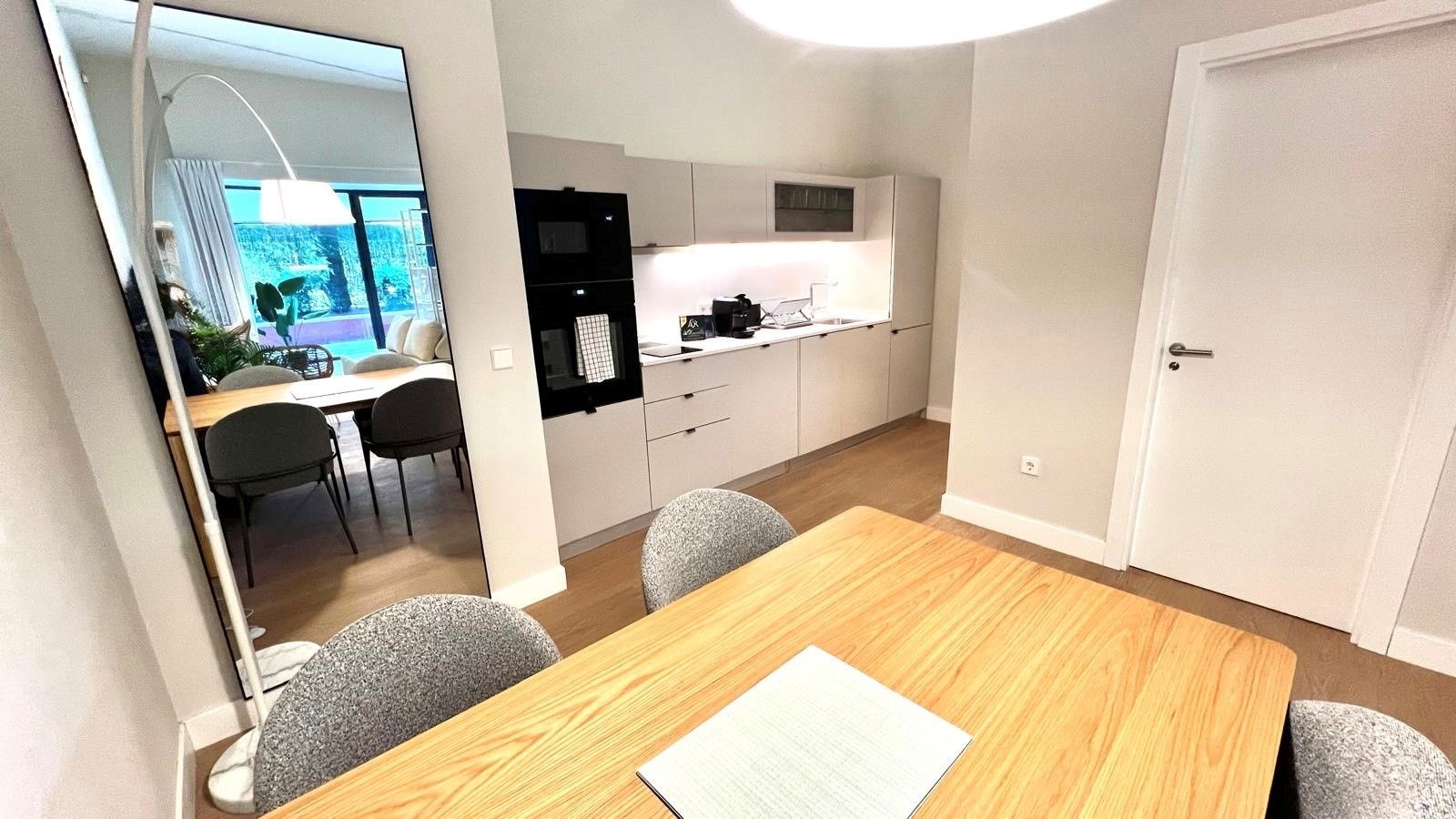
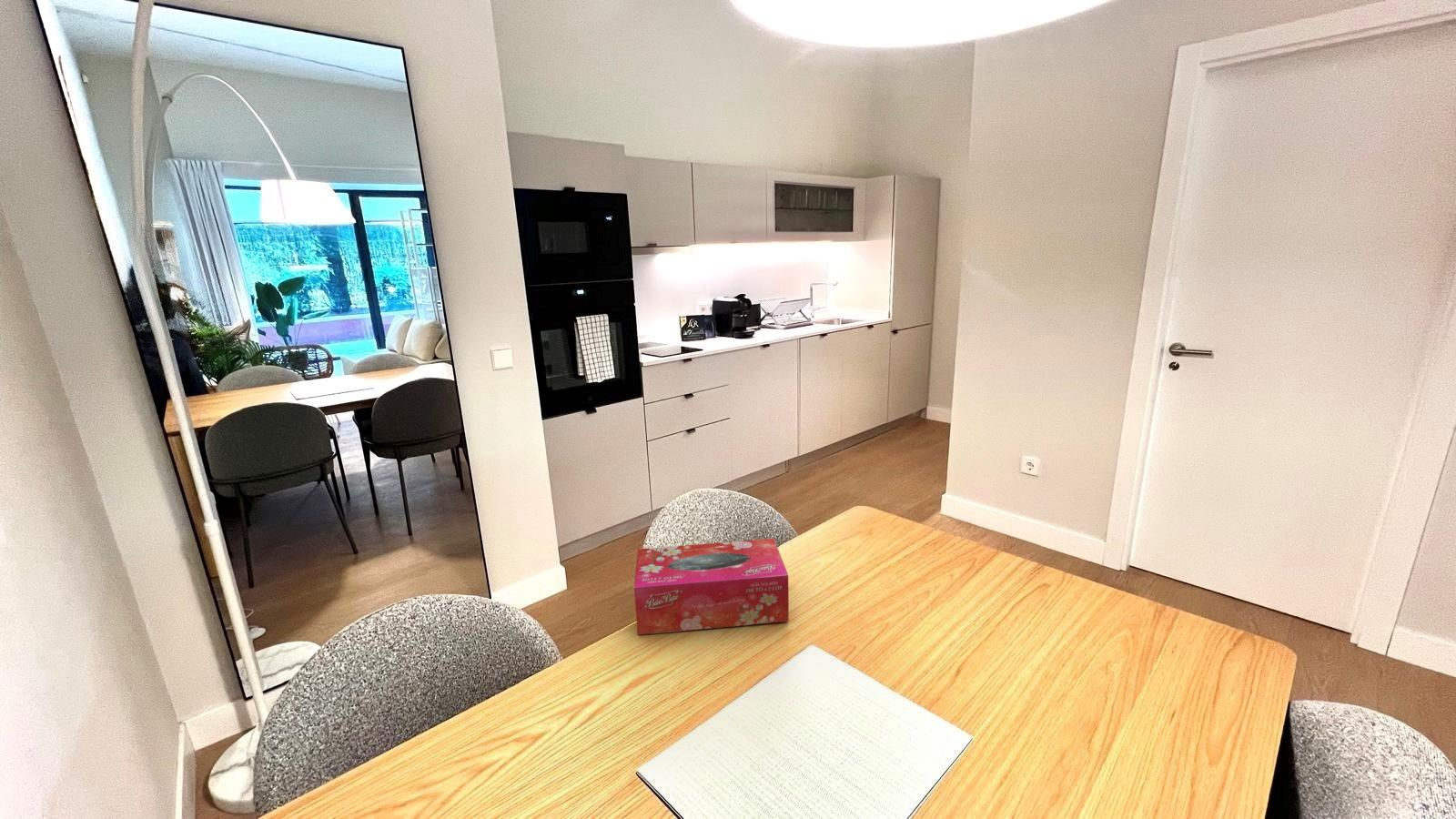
+ tissue box (710, 583)
